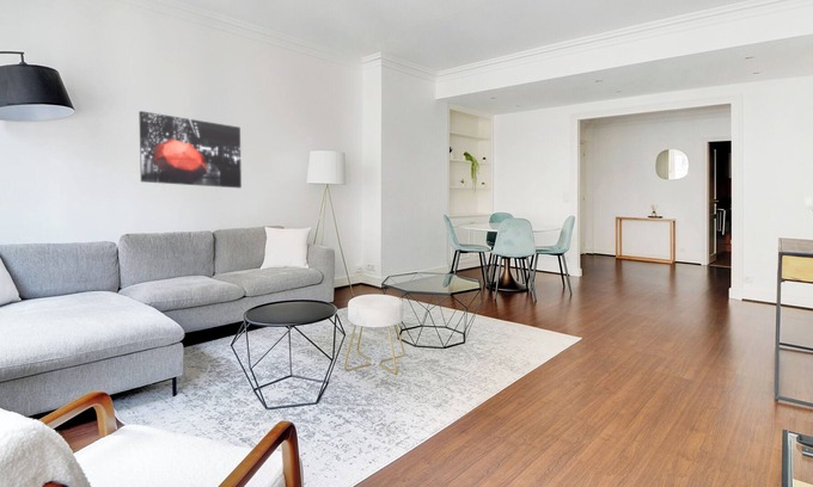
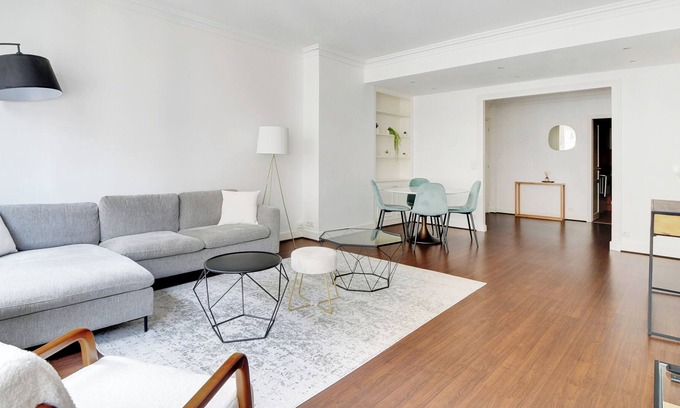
- wall art (194, 152)
